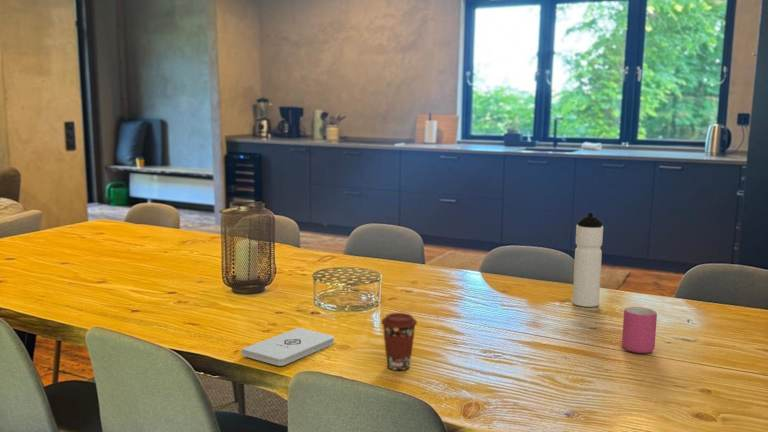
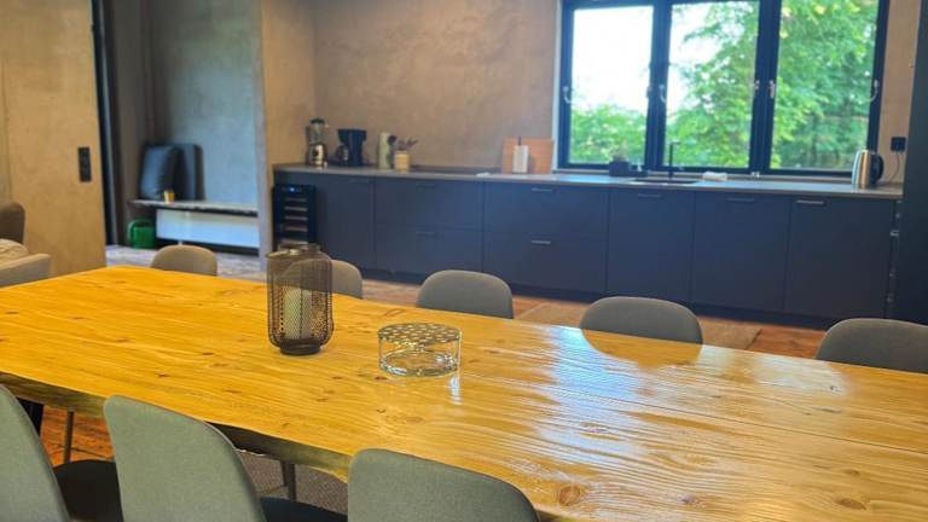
- water bottle (587, 258)
- mug (641, 328)
- notepad (290, 345)
- coffee cup (398, 341)
